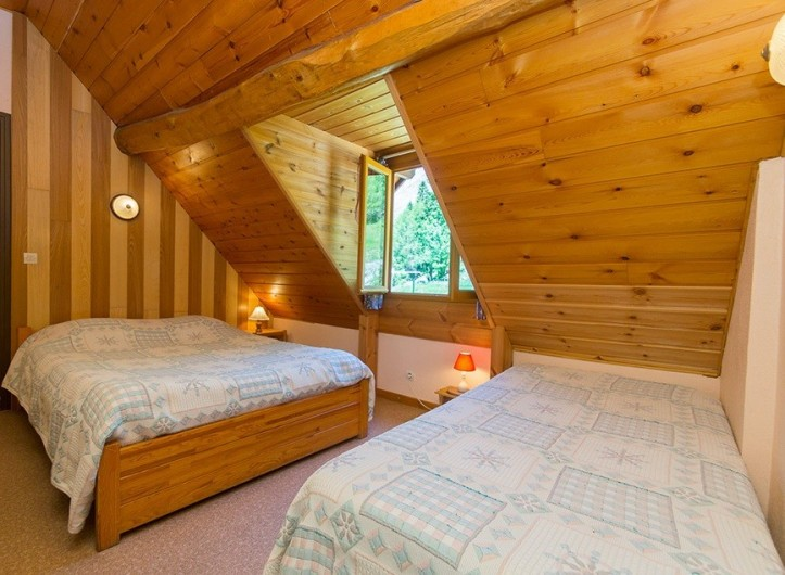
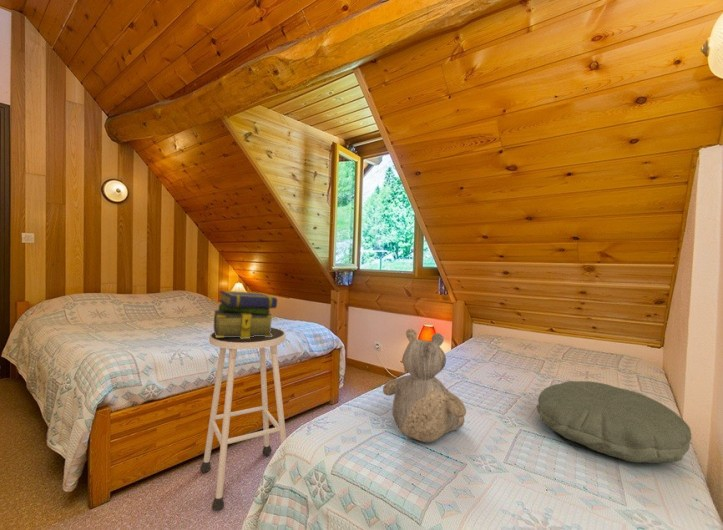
+ pillow (606, 415)
+ stool (247, 409)
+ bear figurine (429, 380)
+ stack of books (245, 312)
